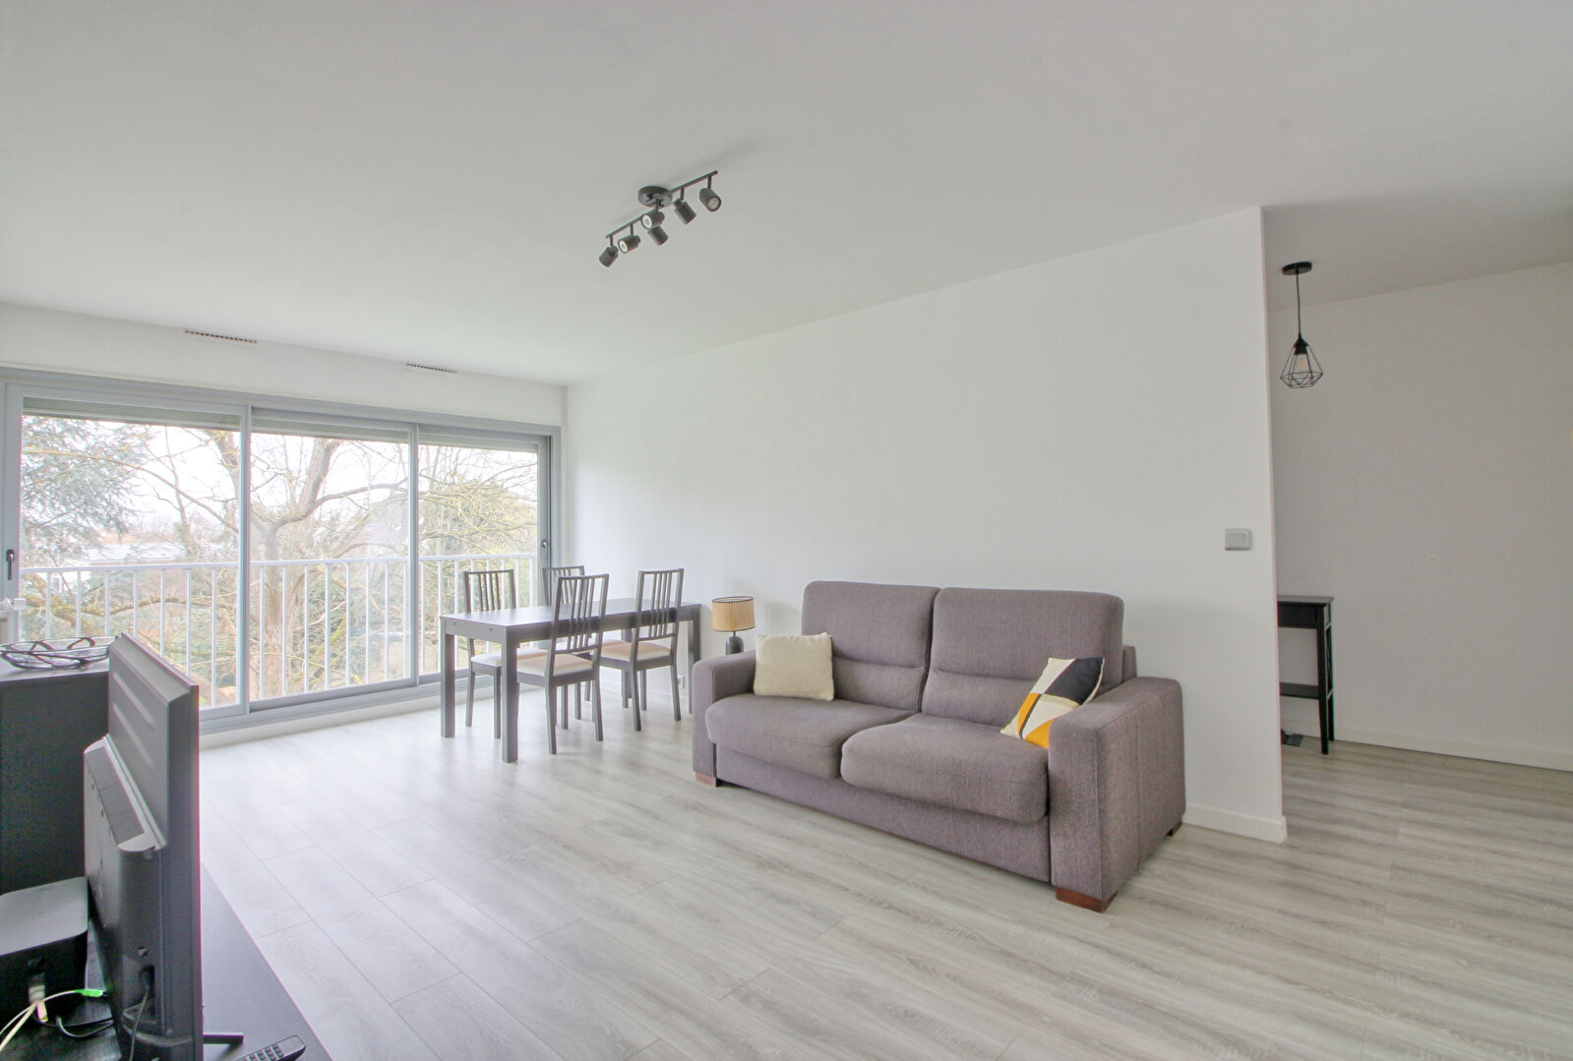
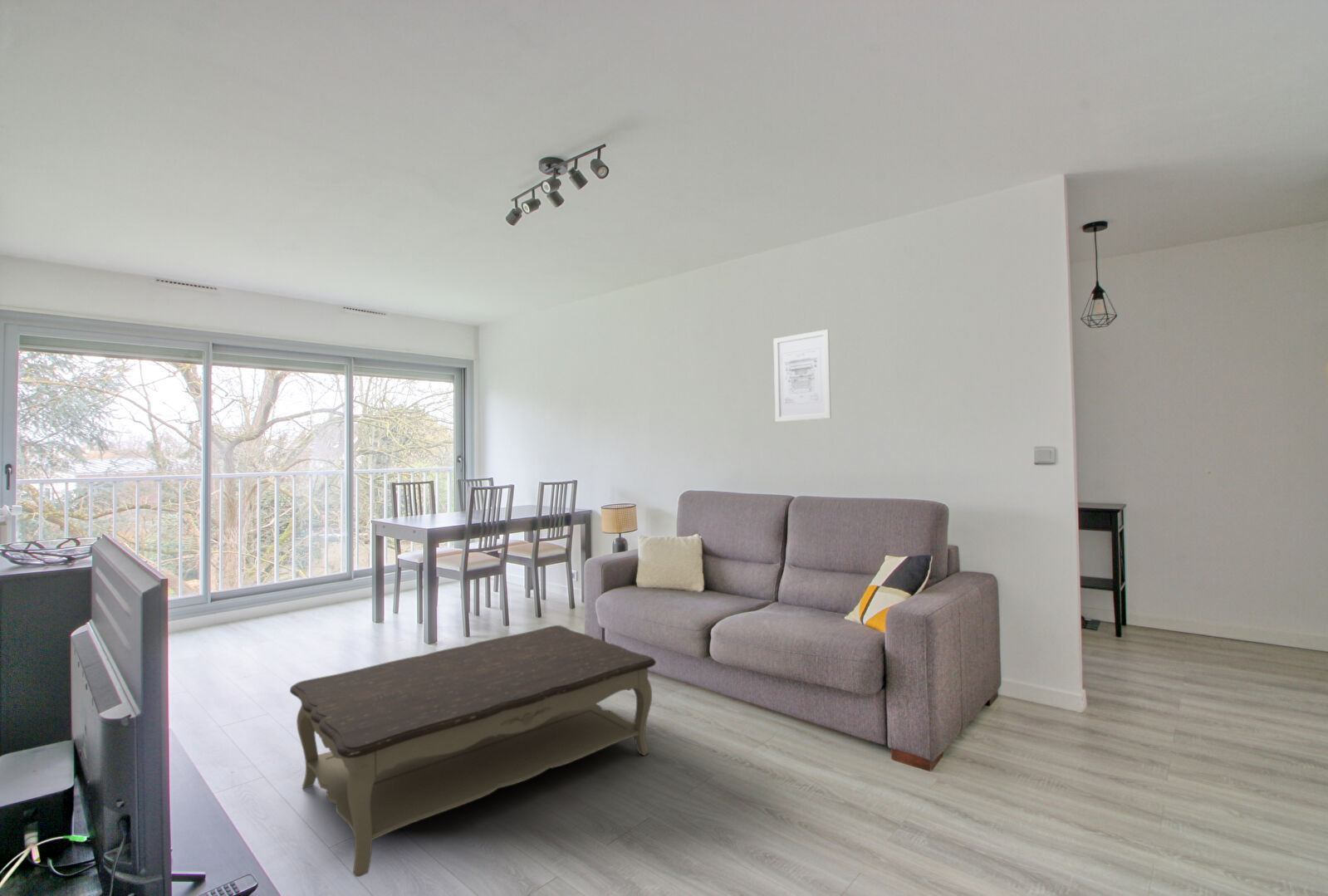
+ wall art (801, 377)
+ coffee table (482, 719)
